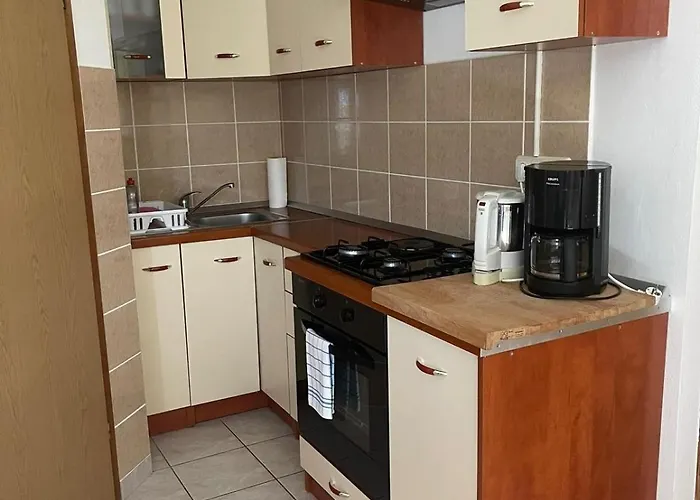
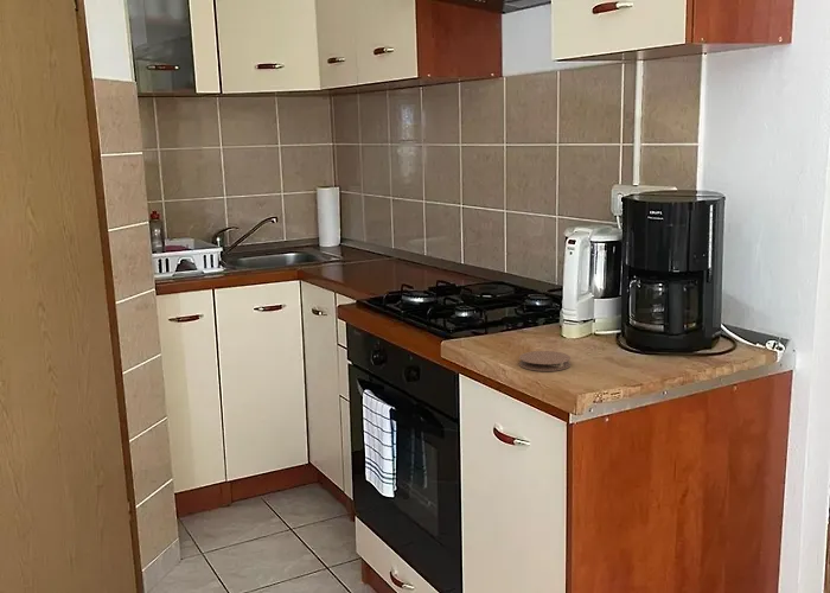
+ coaster (544, 361)
